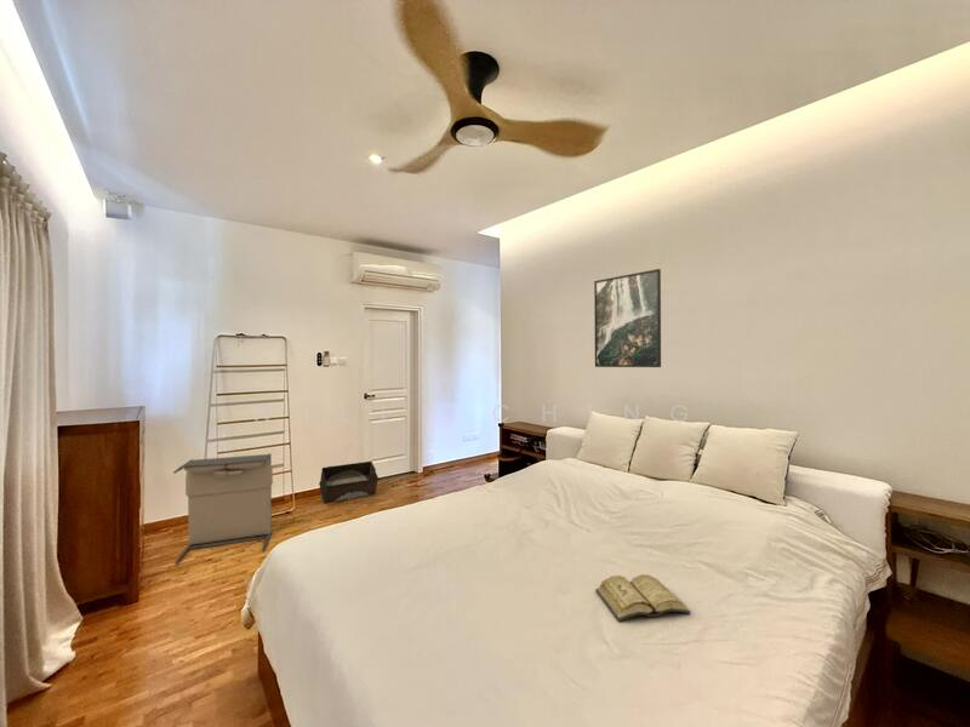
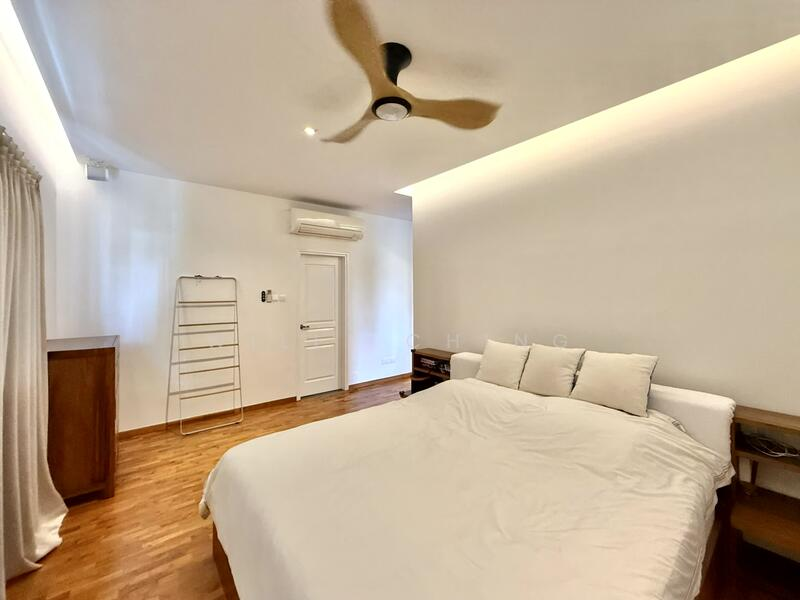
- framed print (624, 321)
- laundry hamper (227, 504)
- diary (640, 594)
- storage bin (349, 480)
